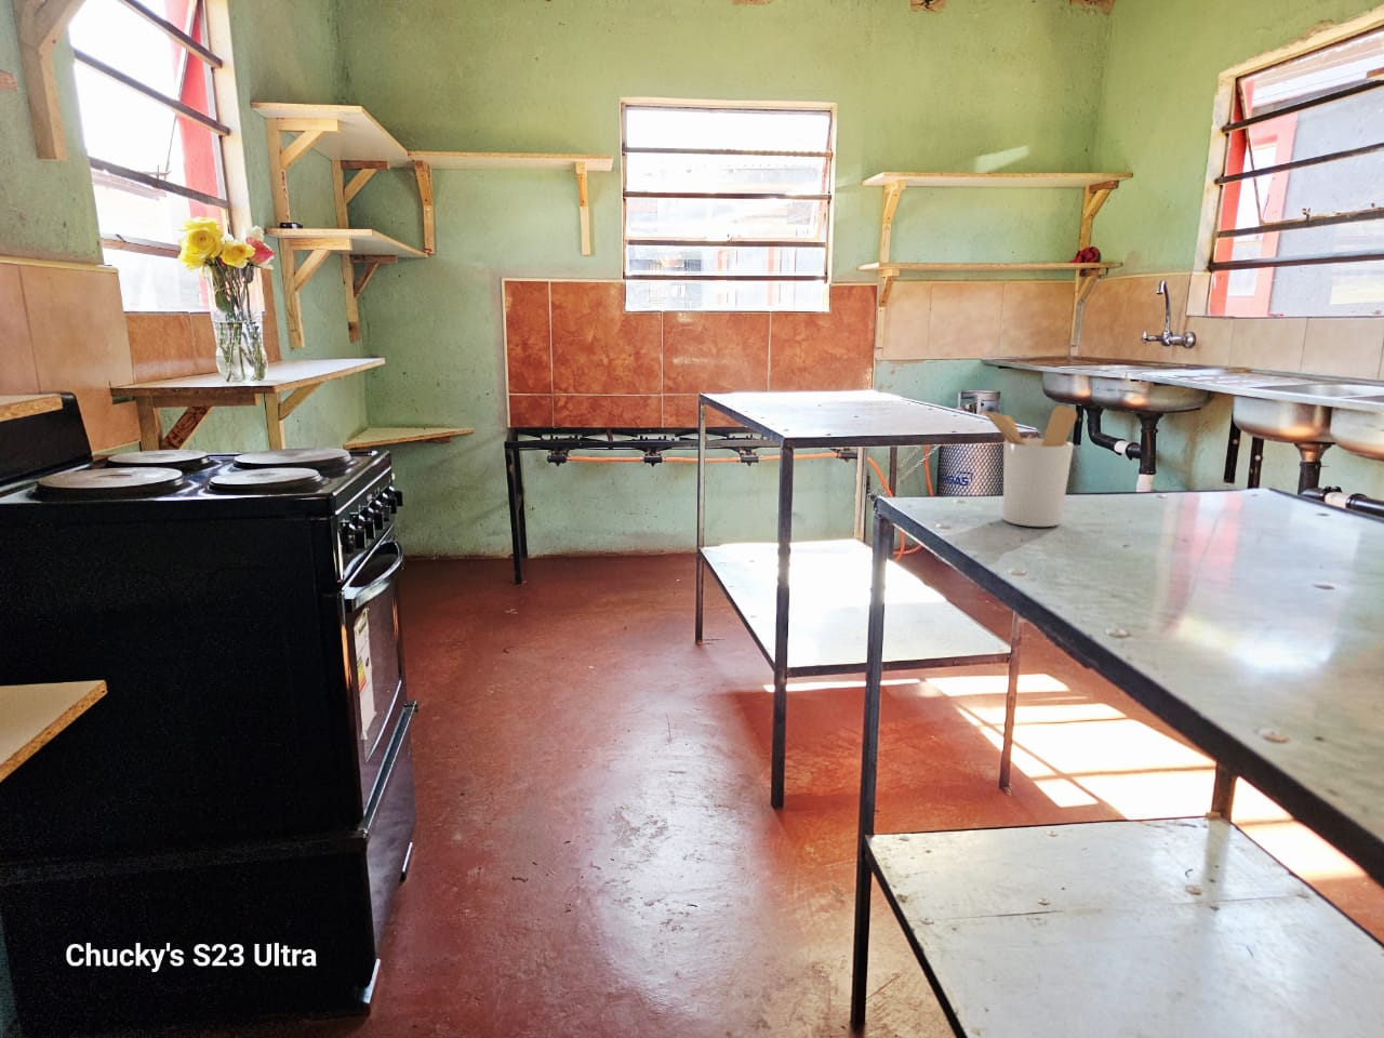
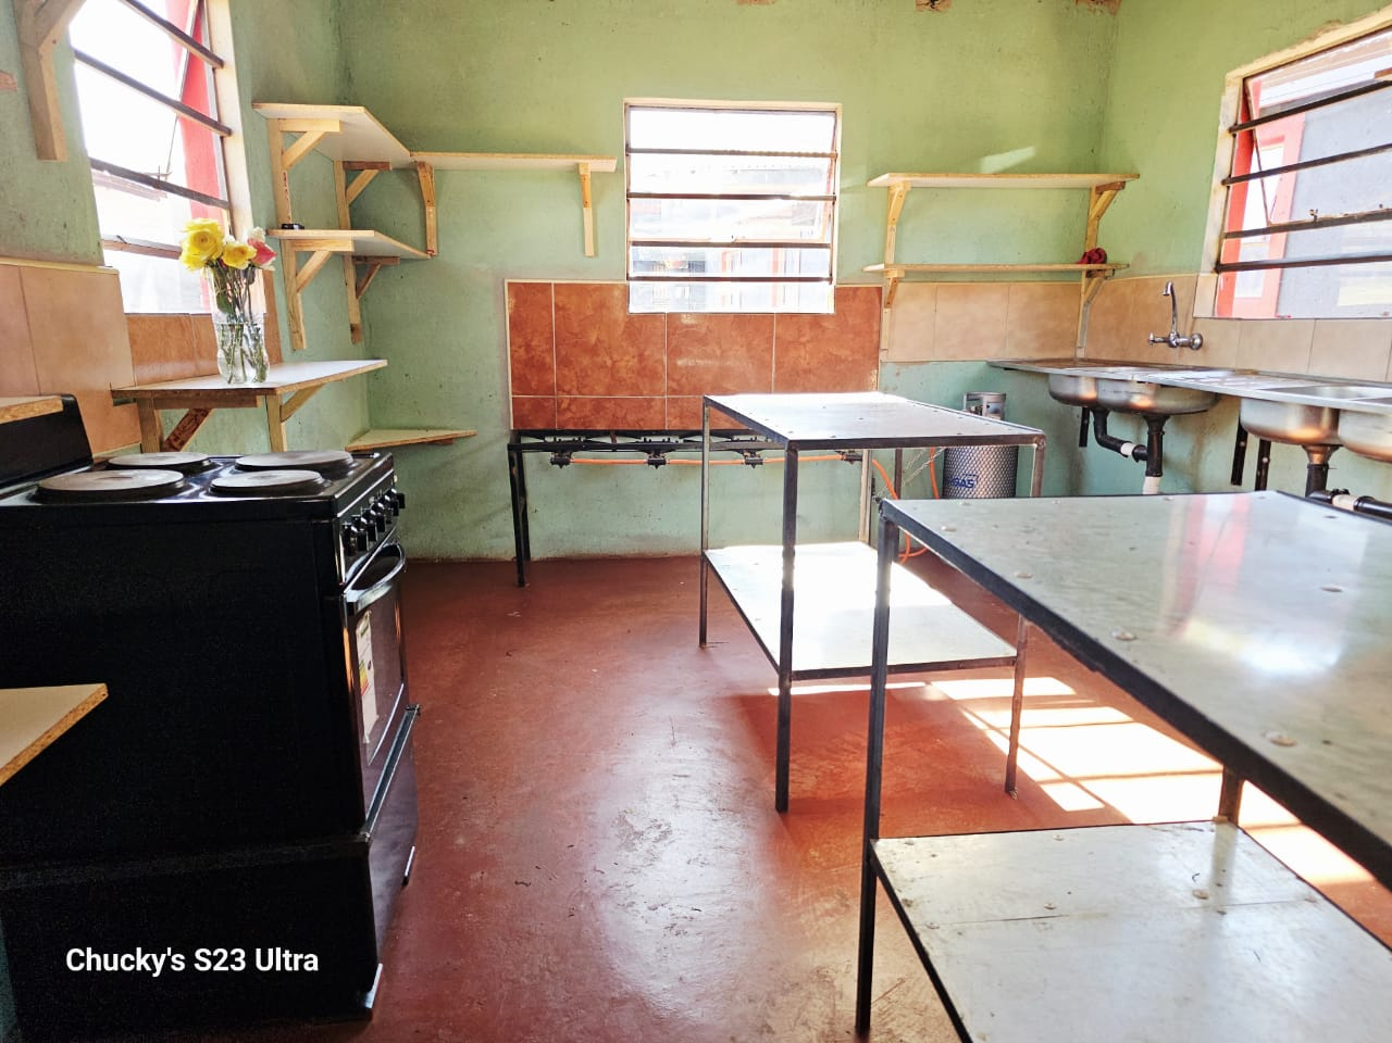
- utensil holder (1022, 462)
